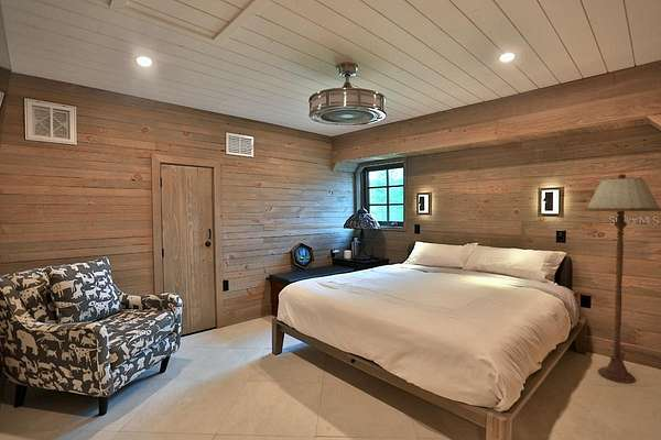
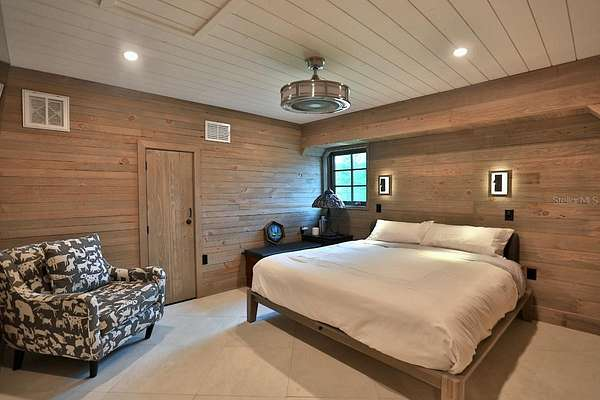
- floor lamp (618, 276)
